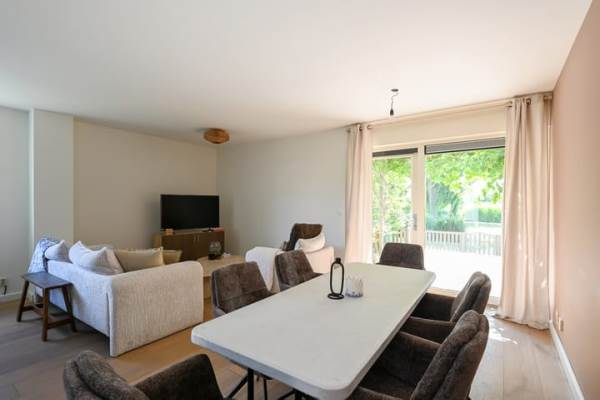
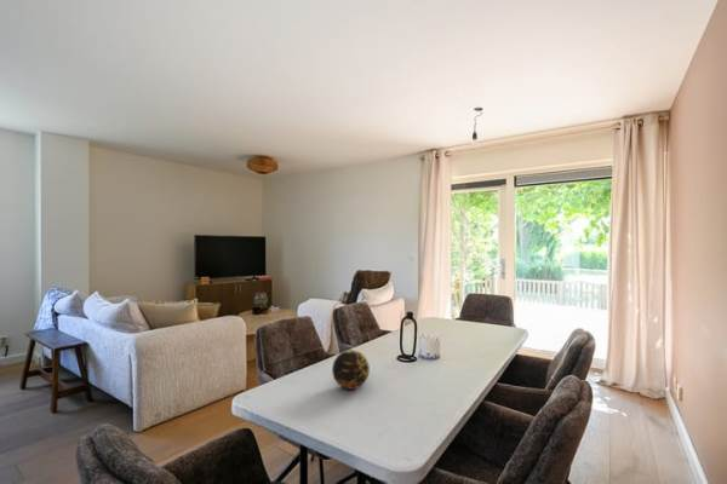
+ decorative orb (350, 369)
